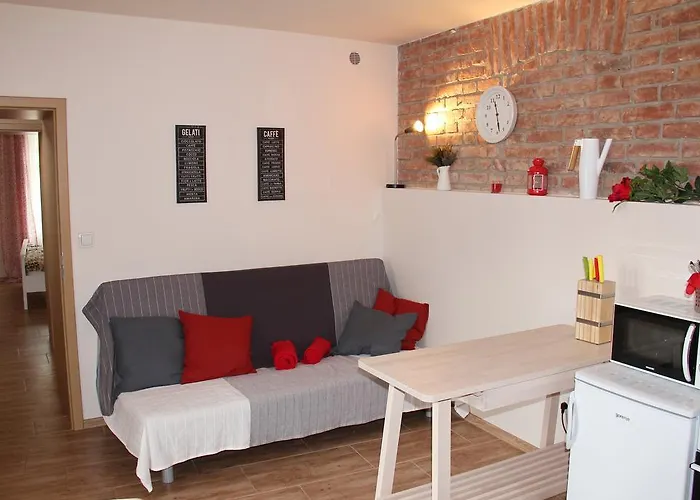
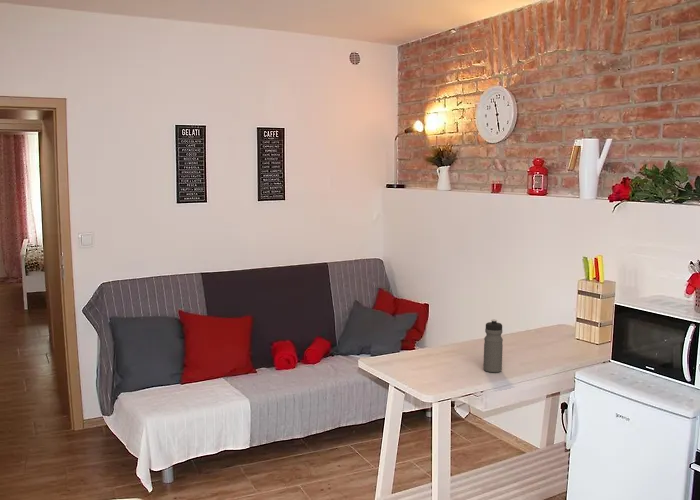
+ water bottle (493, 344)
